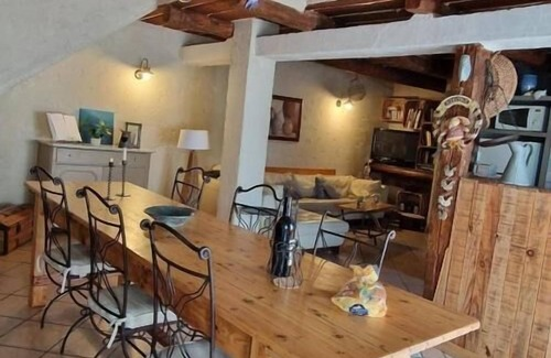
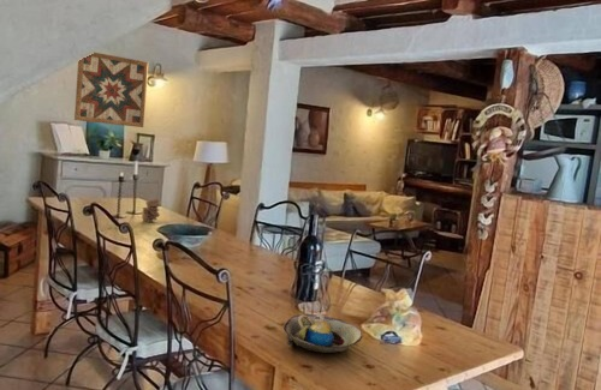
+ wall art (112, 90)
+ decorative bowl (313, 329)
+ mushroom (151, 210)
